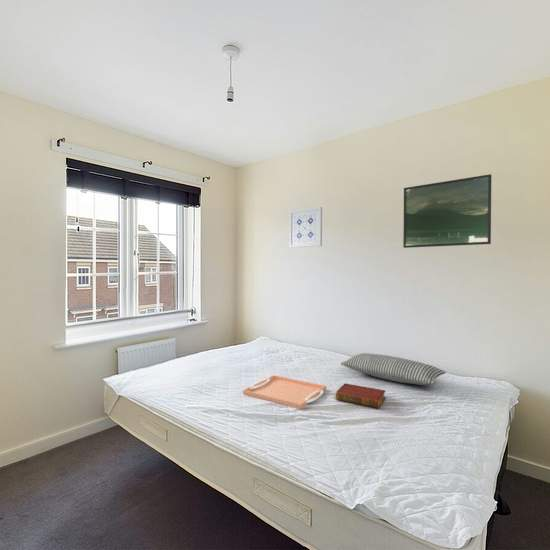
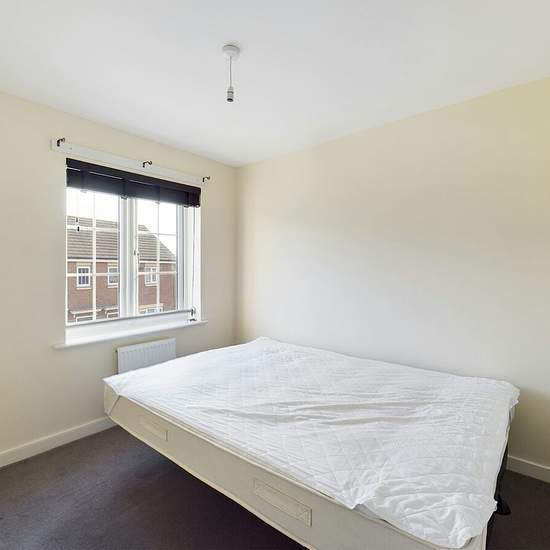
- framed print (444, 213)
- book (360, 395)
- pillow (390, 367)
- serving tray (285, 389)
- wall art (305, 228)
